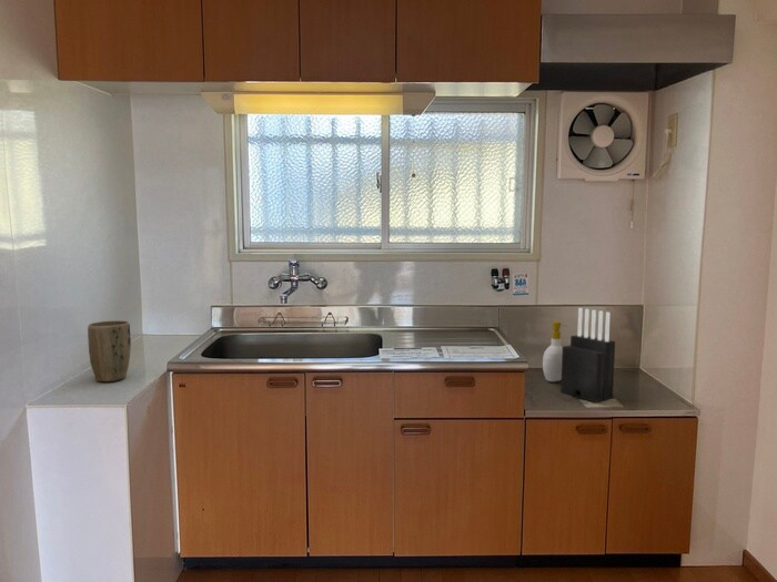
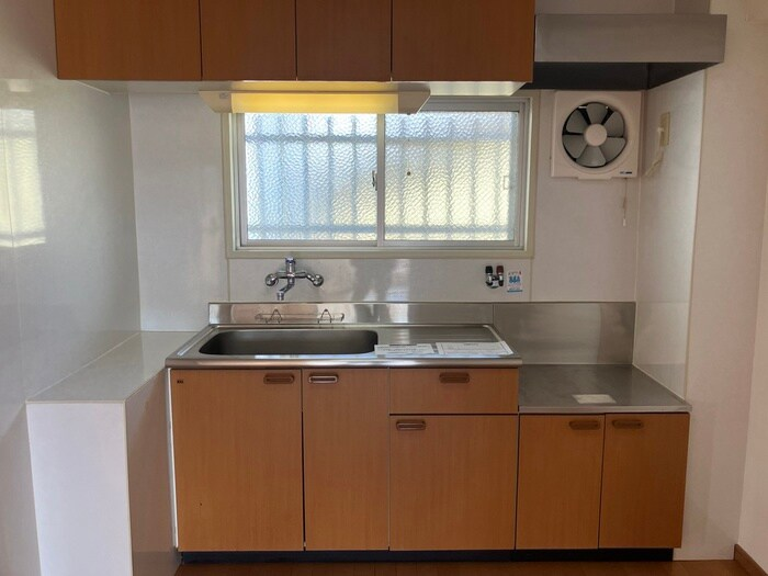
- plant pot (110, 350)
- knife block (586, 353)
- soap bottle (556, 350)
